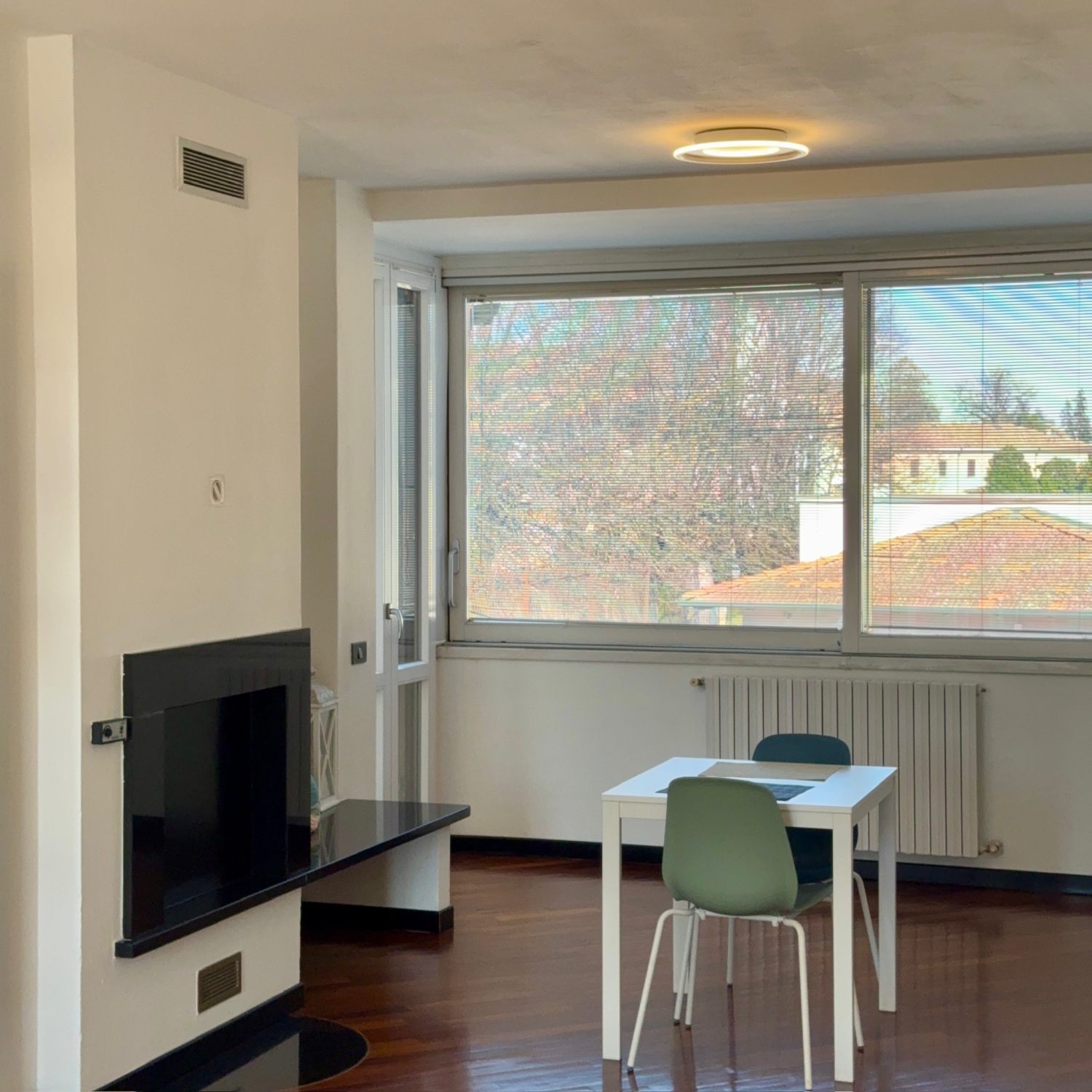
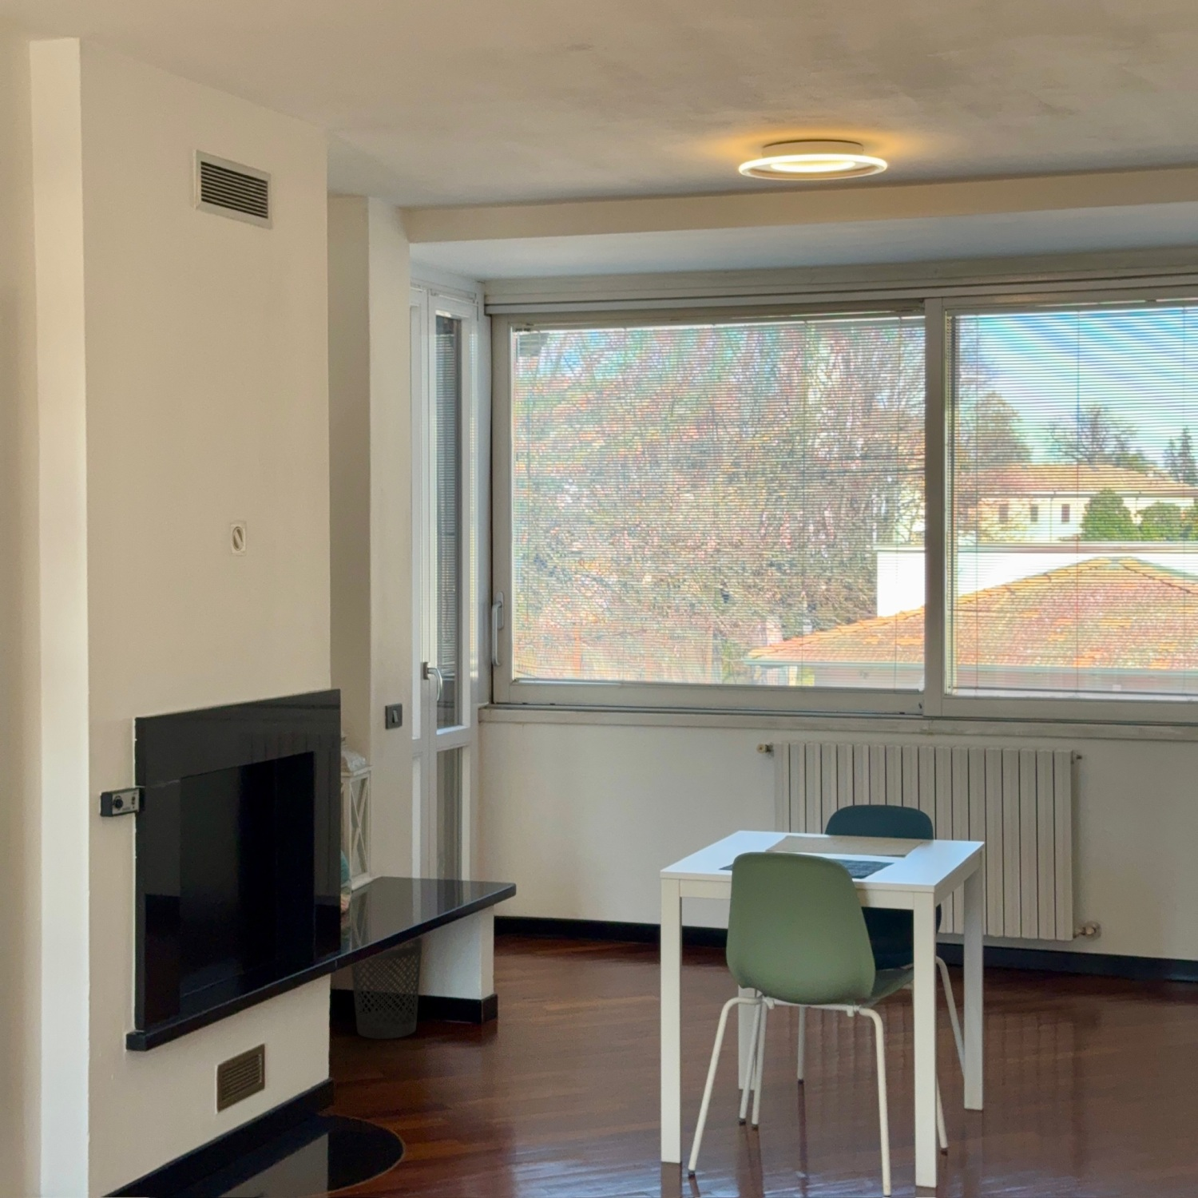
+ wastebasket (386, 985)
